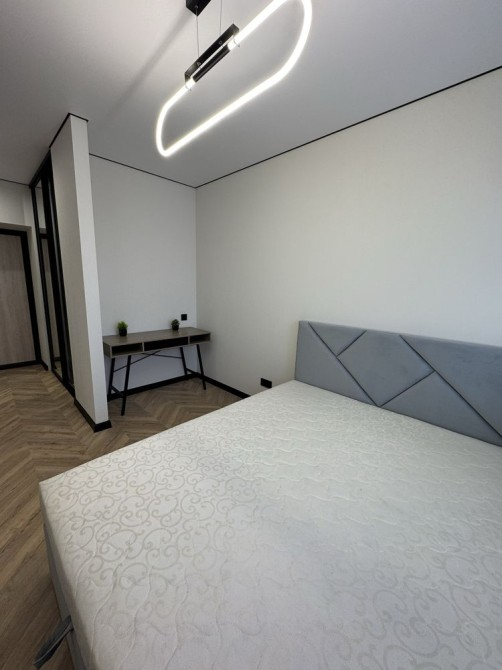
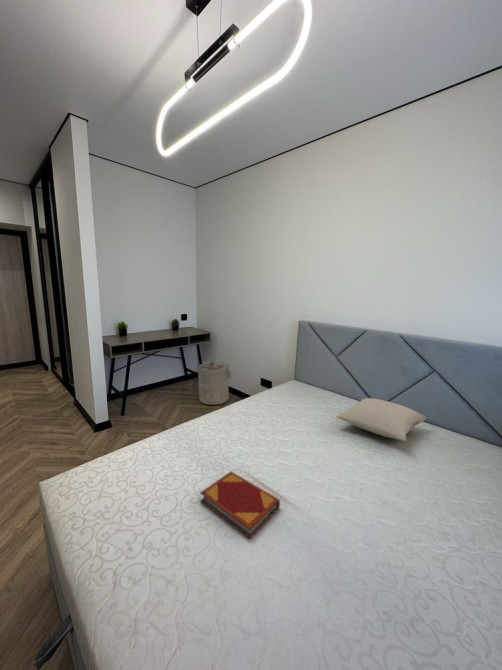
+ laundry hamper (213, 380)
+ hardback book (239, 499)
+ pillow (380, 417)
